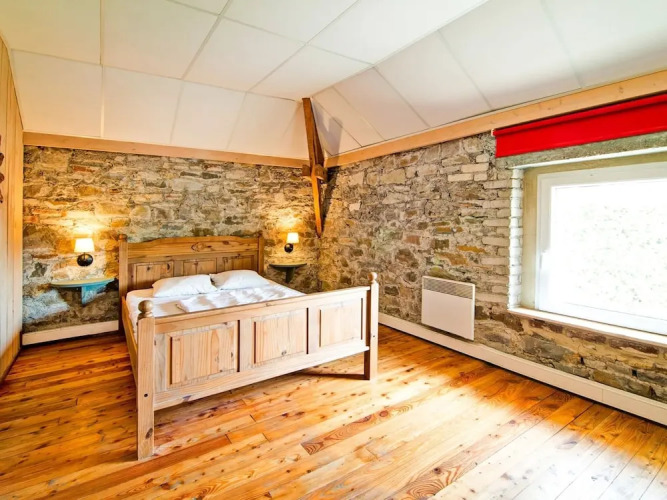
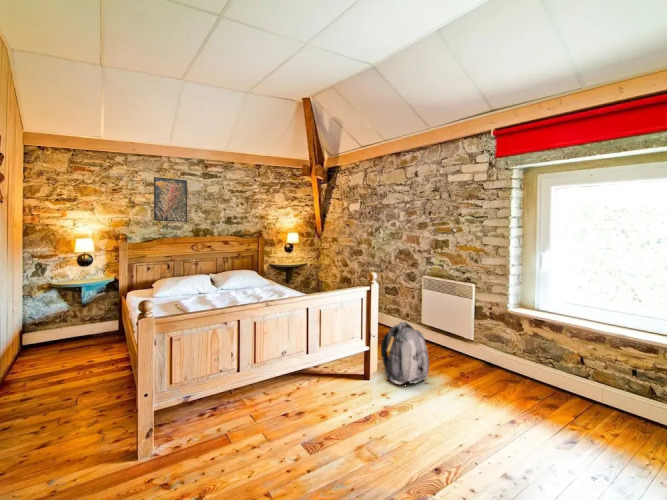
+ backpack (404, 350)
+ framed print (170, 200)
